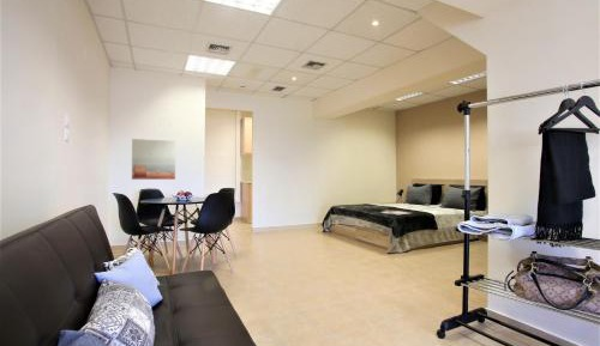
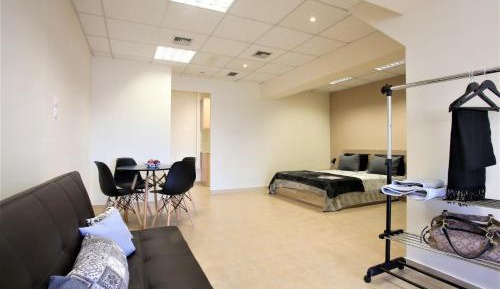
- wall art (154, 159)
